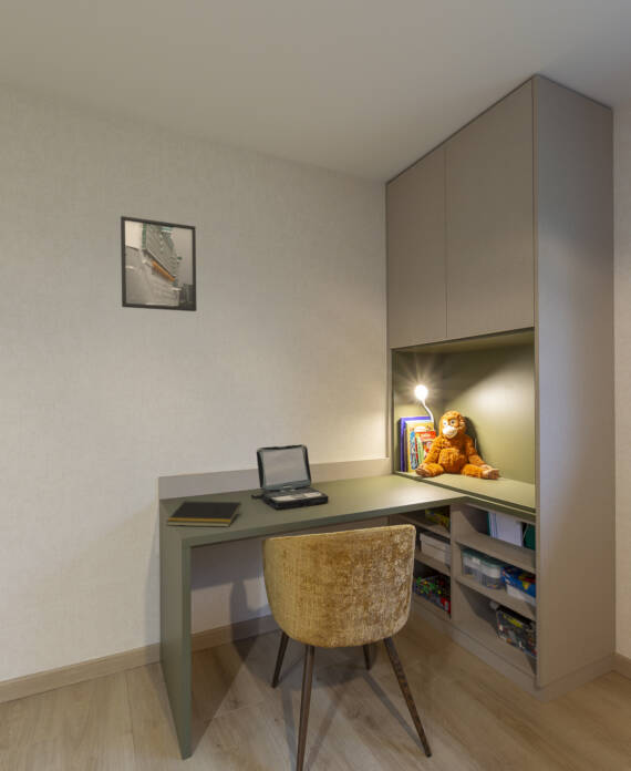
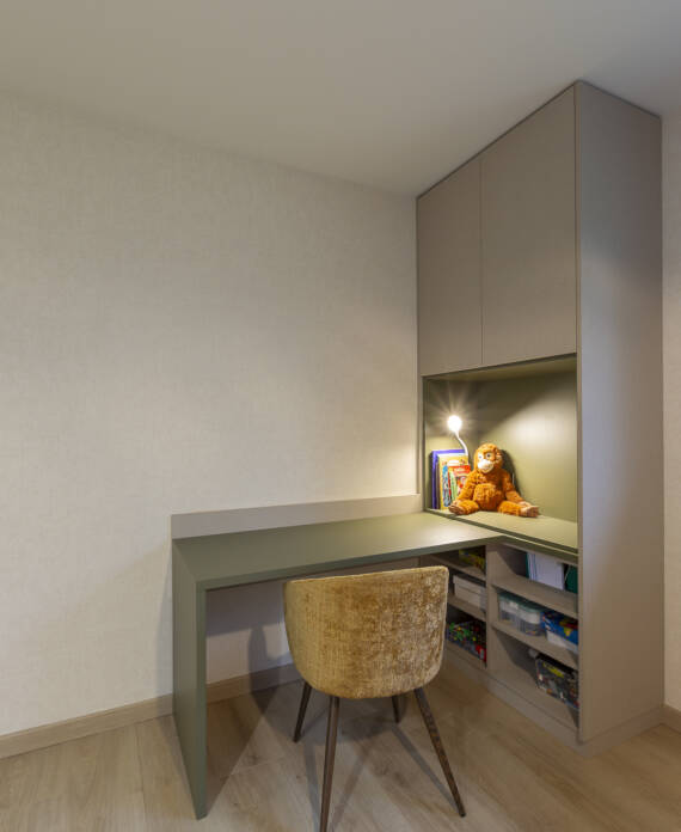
- laptop (290, 474)
- notepad (205, 513)
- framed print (159, 265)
